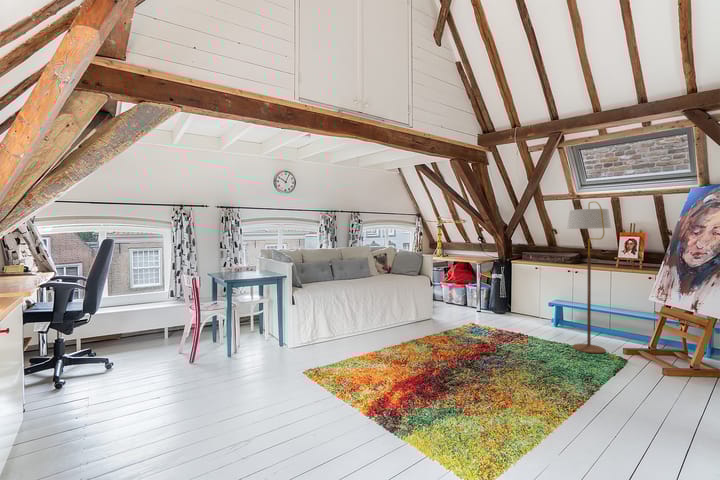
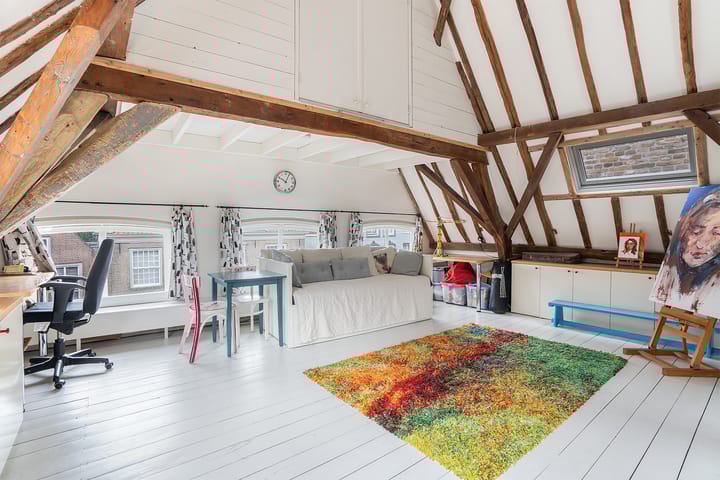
- floor lamp (590, 276)
